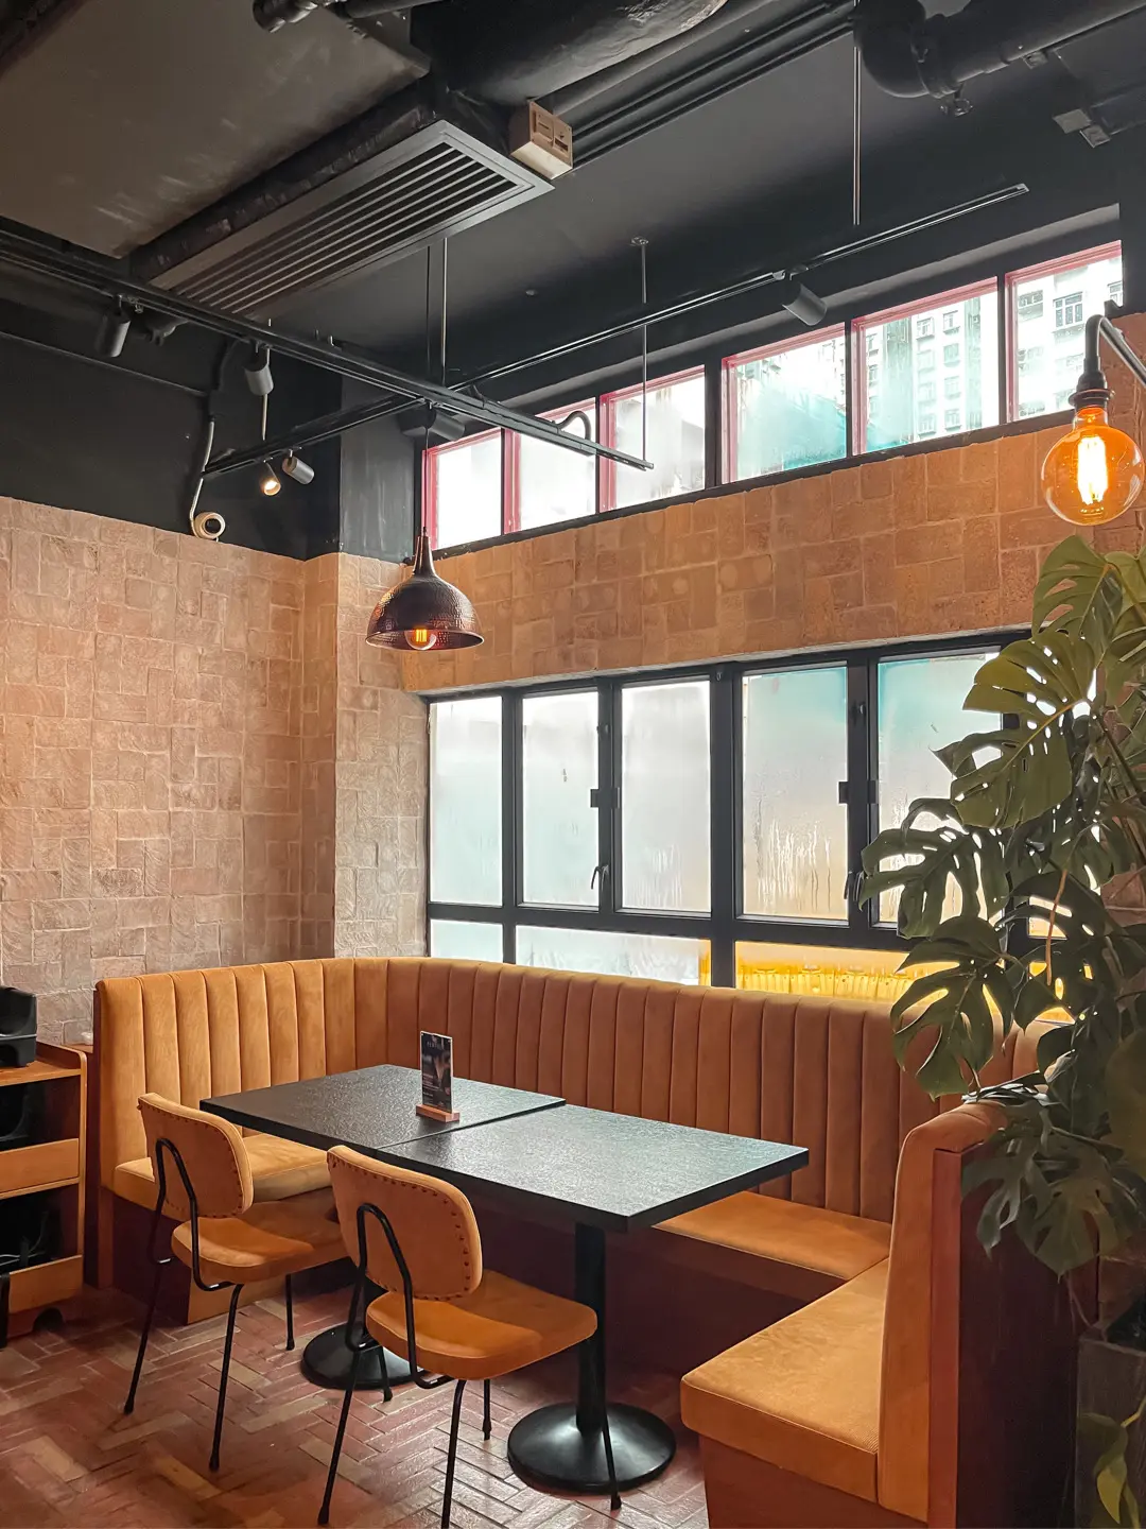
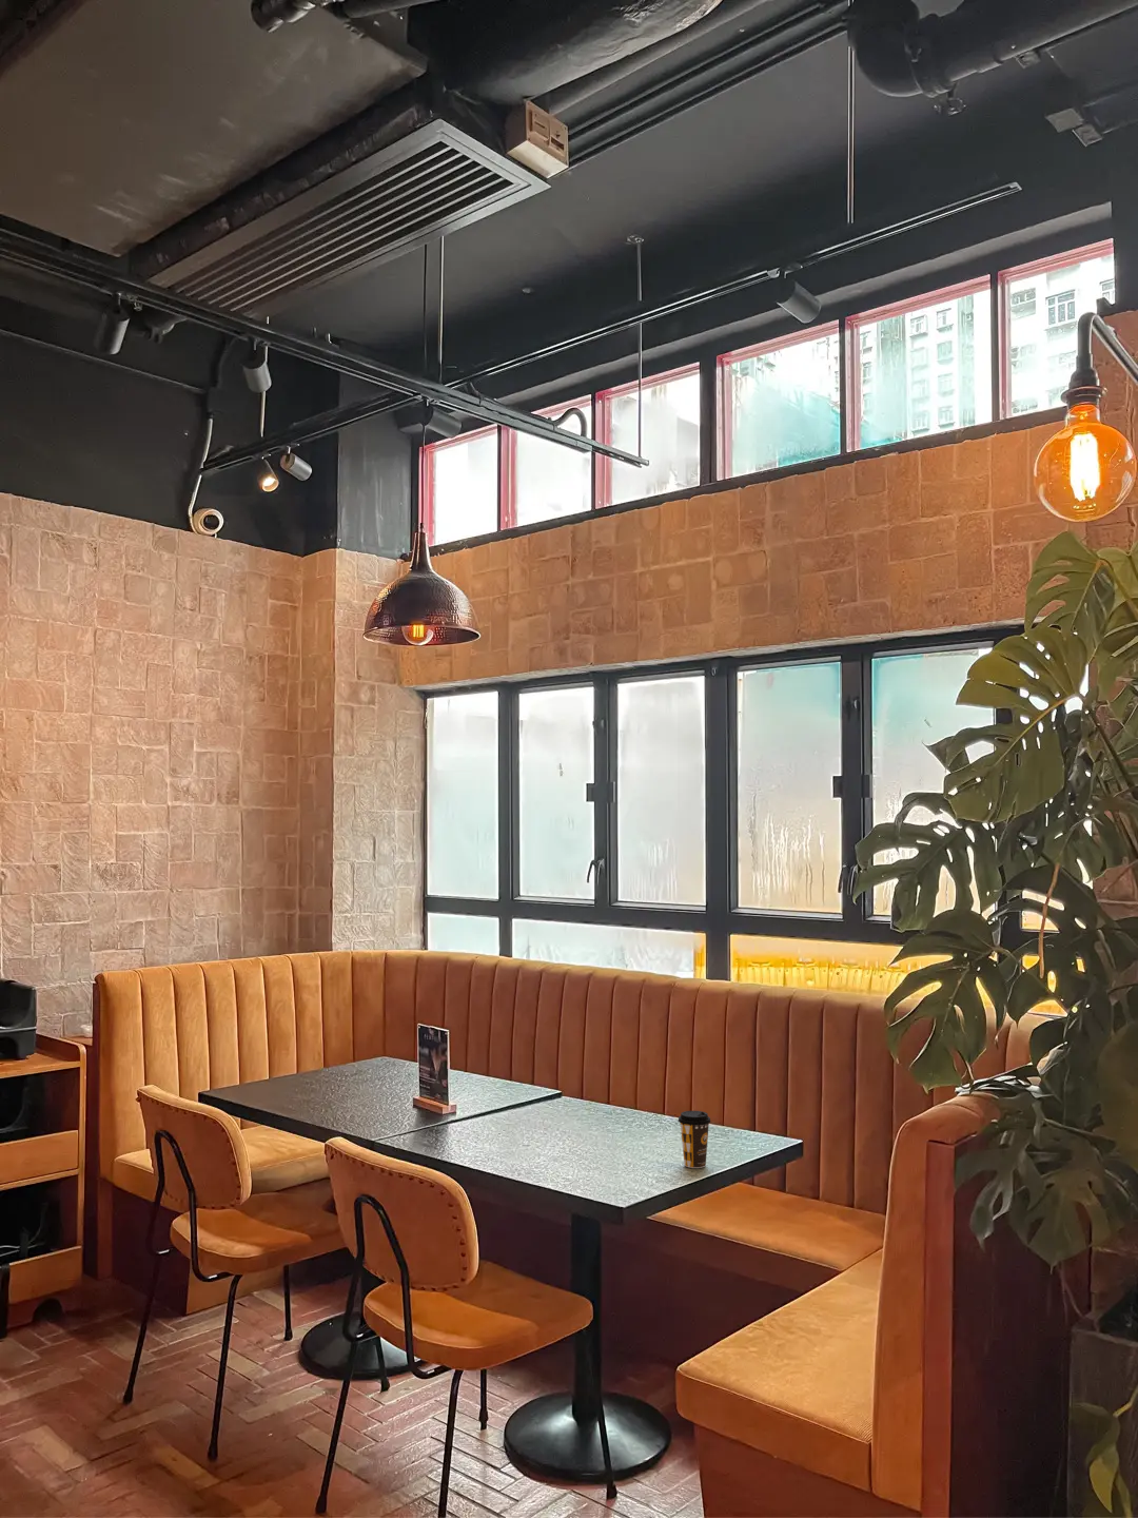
+ coffee cup (695, 1138)
